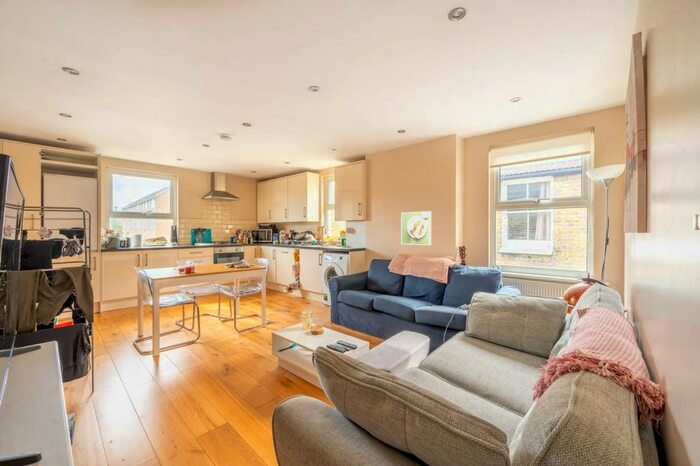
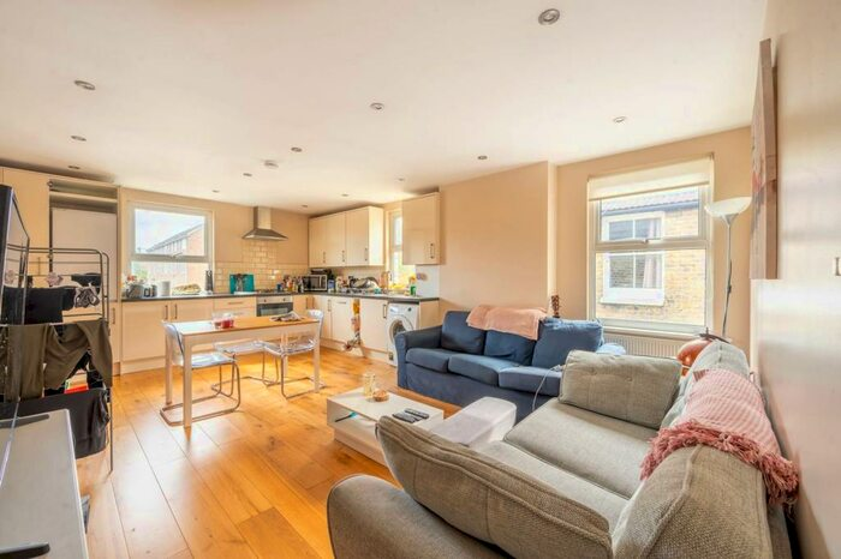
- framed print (415, 228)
